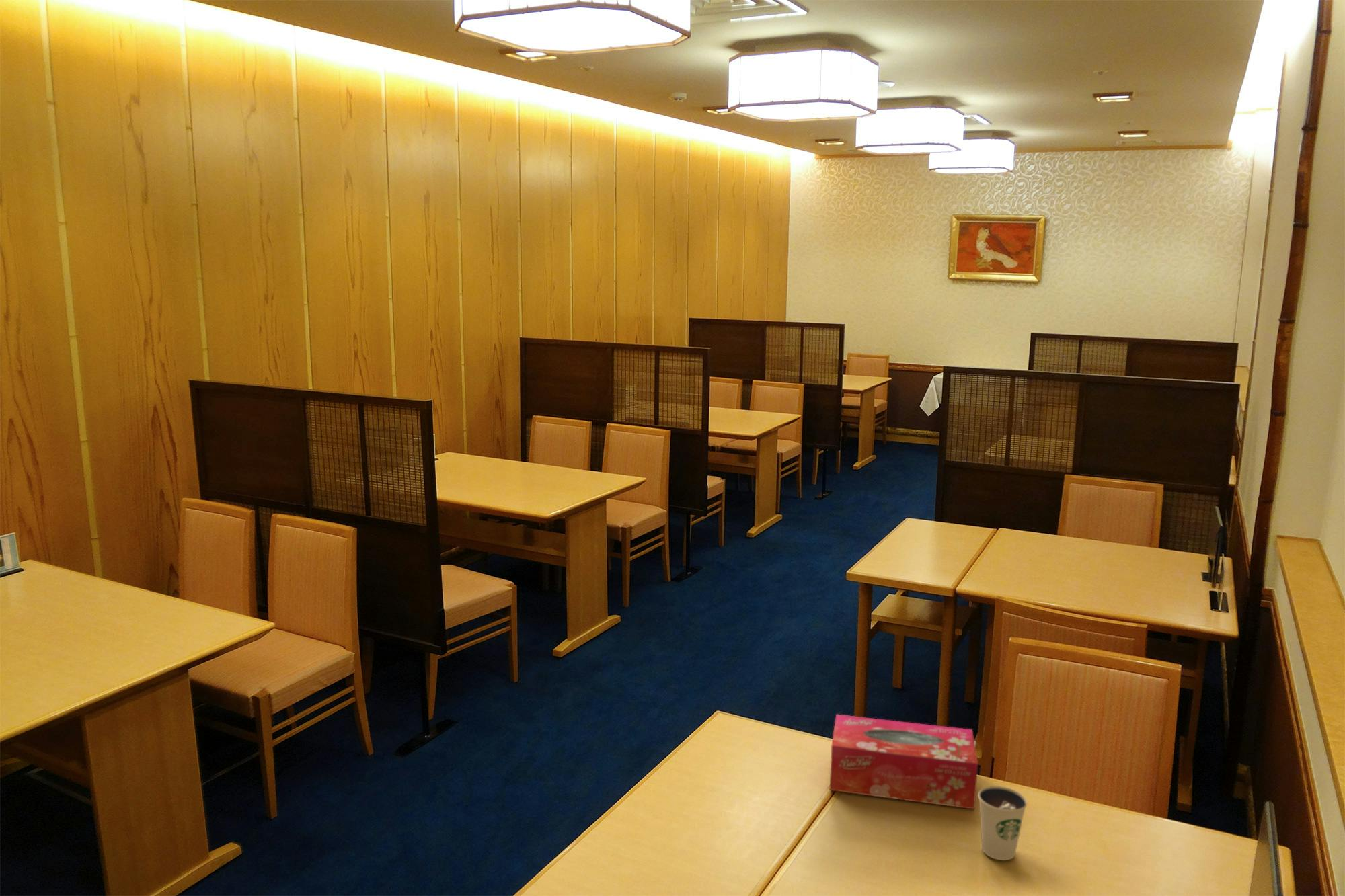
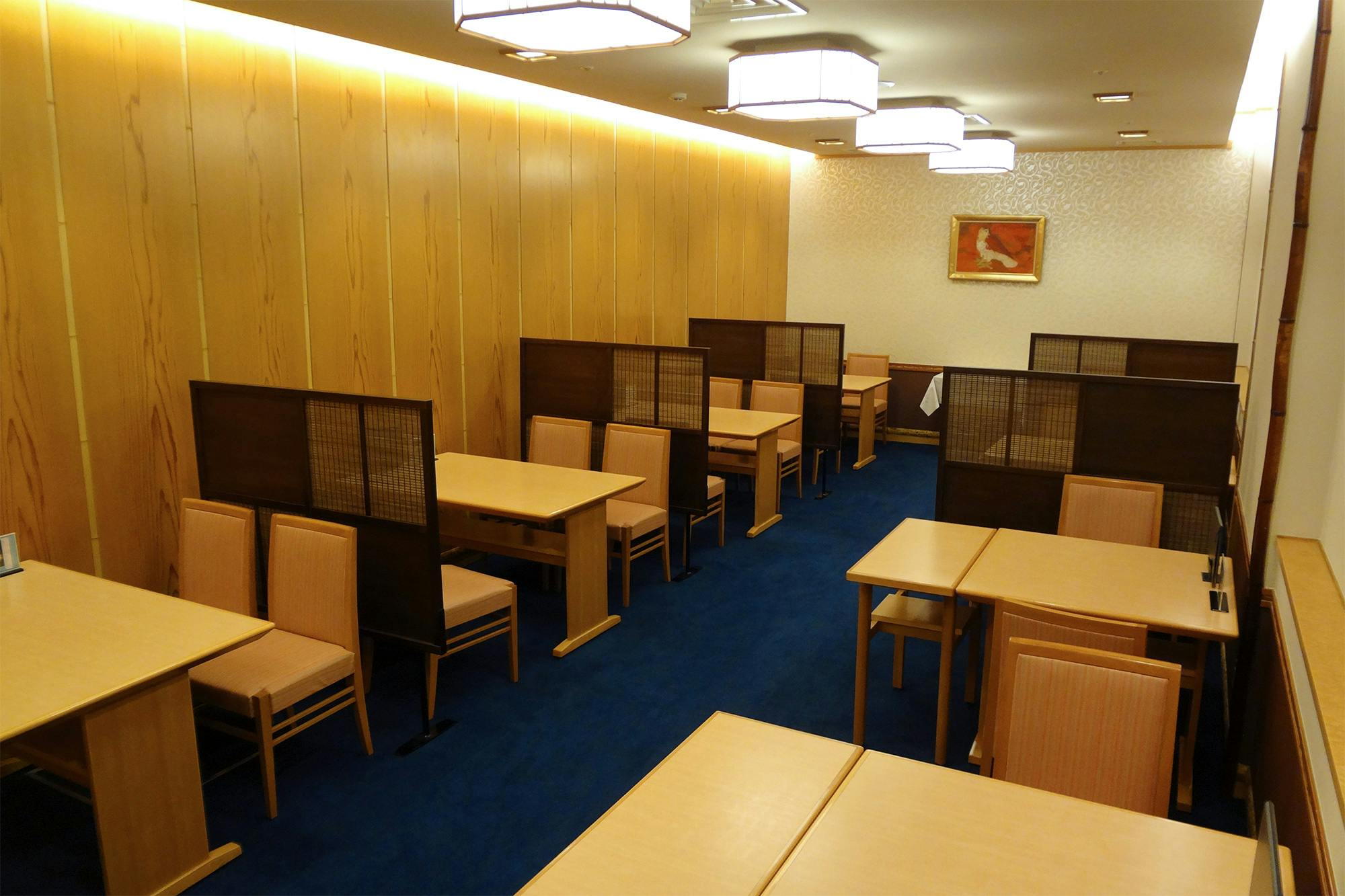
- dixie cup (1000, 825)
- tissue box (902, 759)
